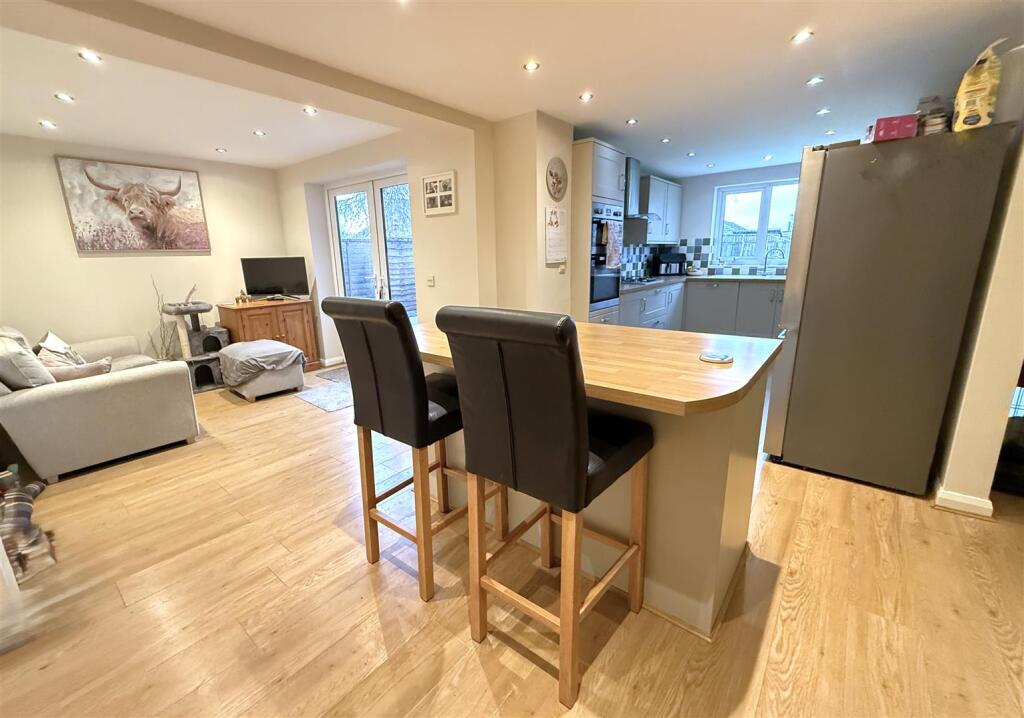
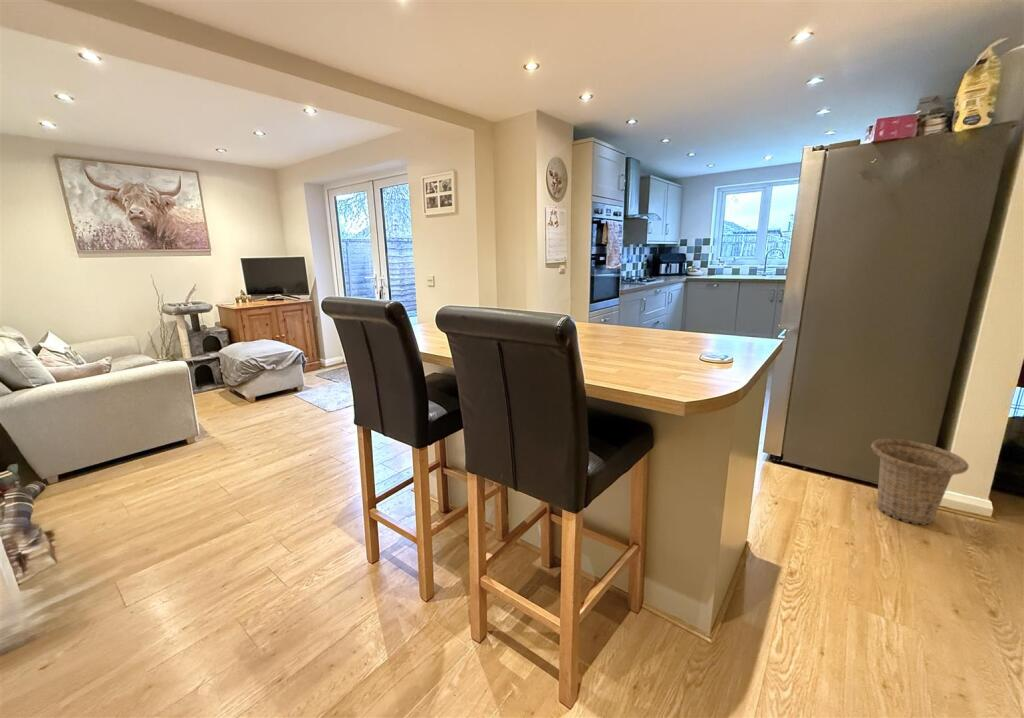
+ basket (910, 483)
